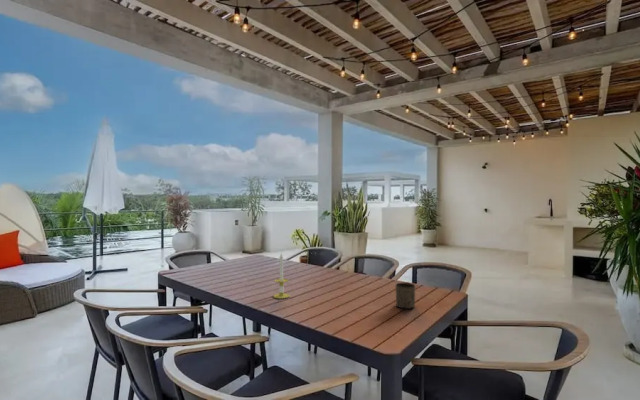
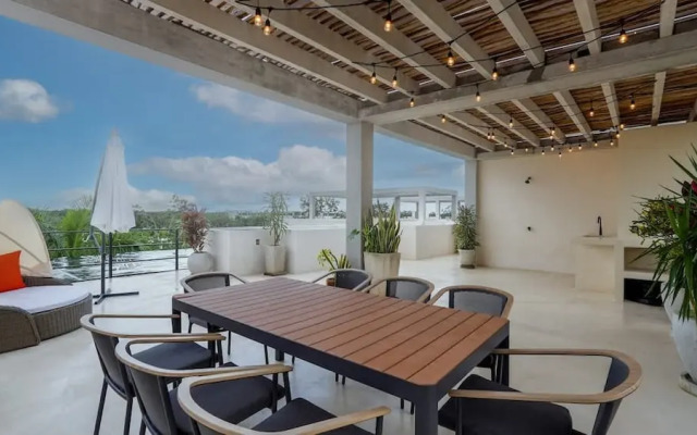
- candle (281, 274)
- cup (405, 295)
